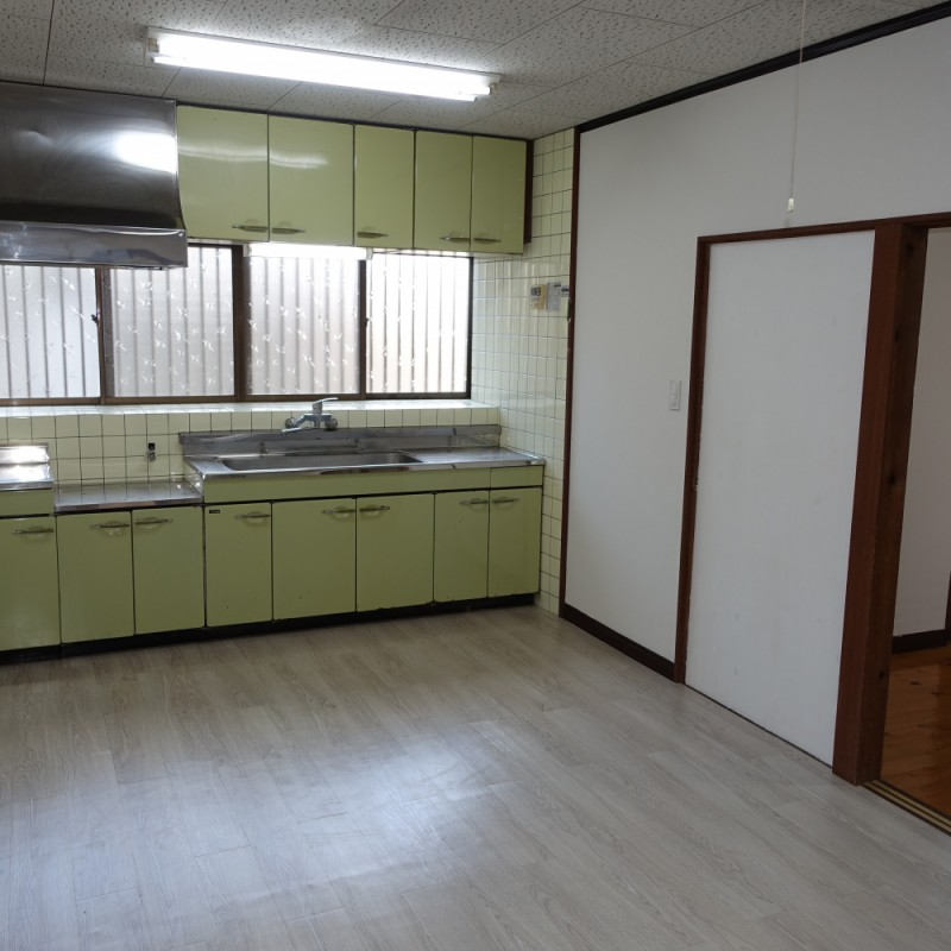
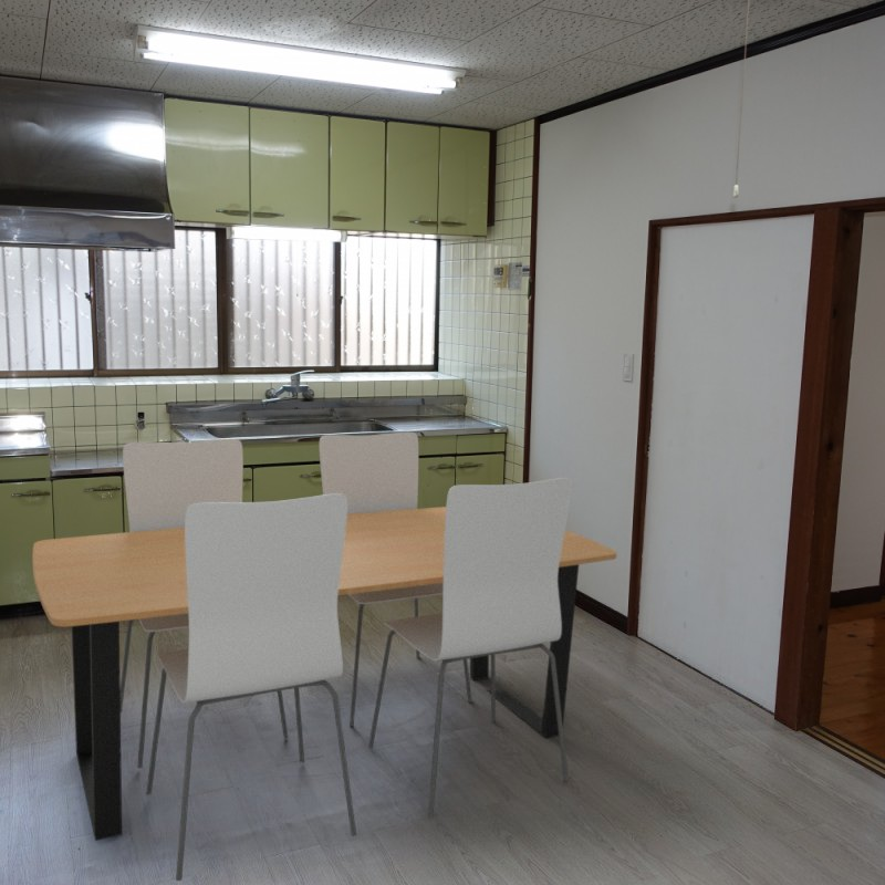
+ dining table (329, 604)
